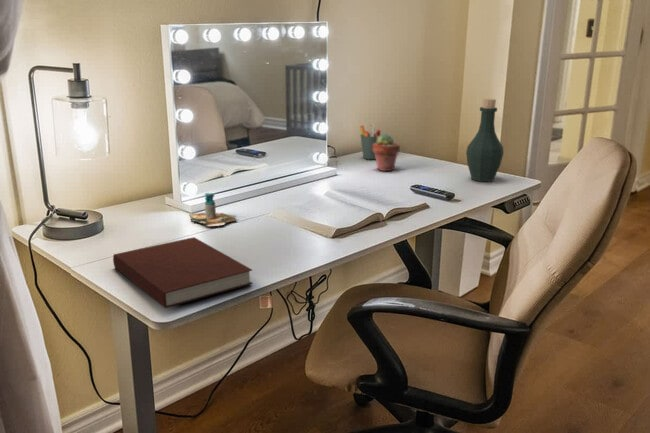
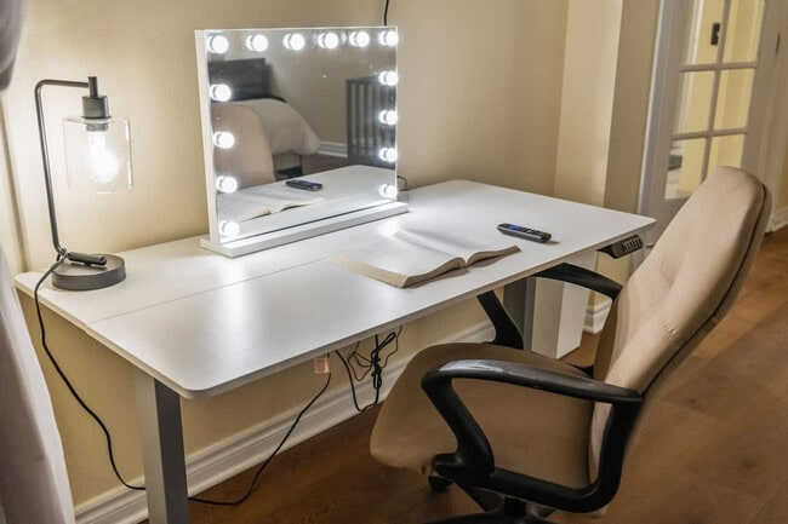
- pen holder (371, 140)
- potted succulent (386, 151)
- soap dispenser (212, 206)
- notebook (180, 268)
- bottle (485, 139)
